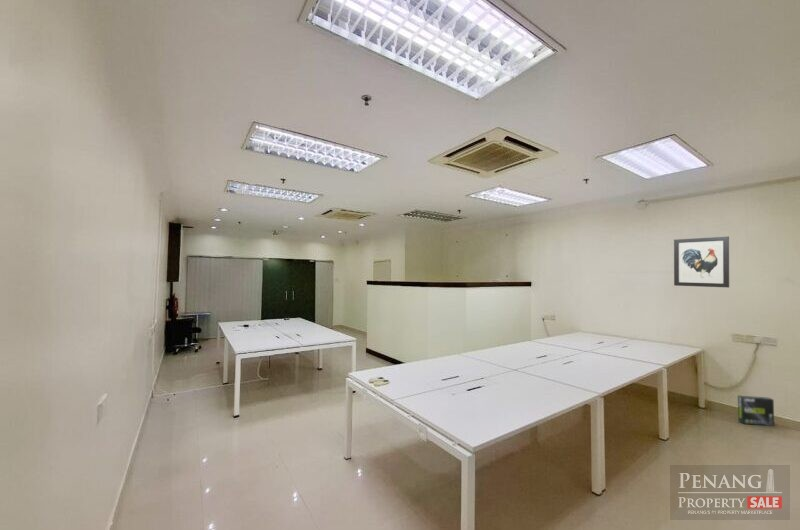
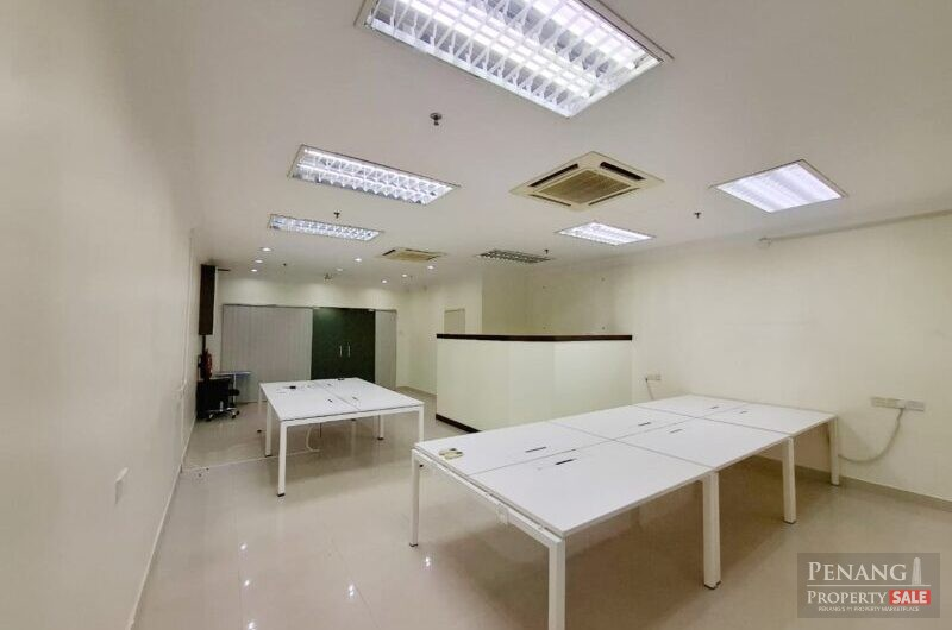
- box (755, 410)
- wall art (700, 262)
